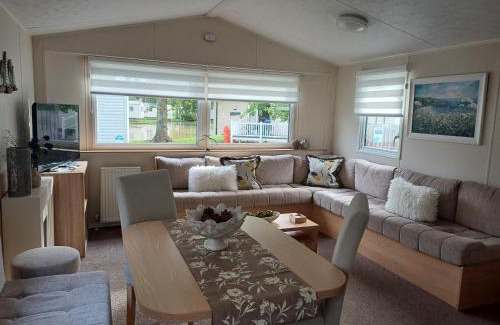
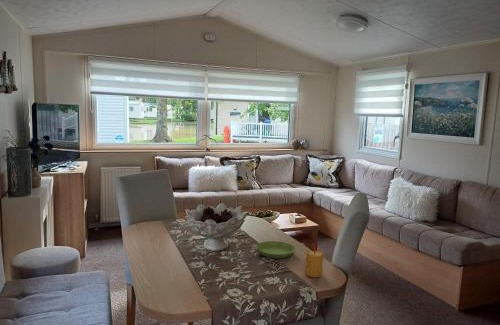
+ saucer (275, 250)
+ candle (314, 258)
